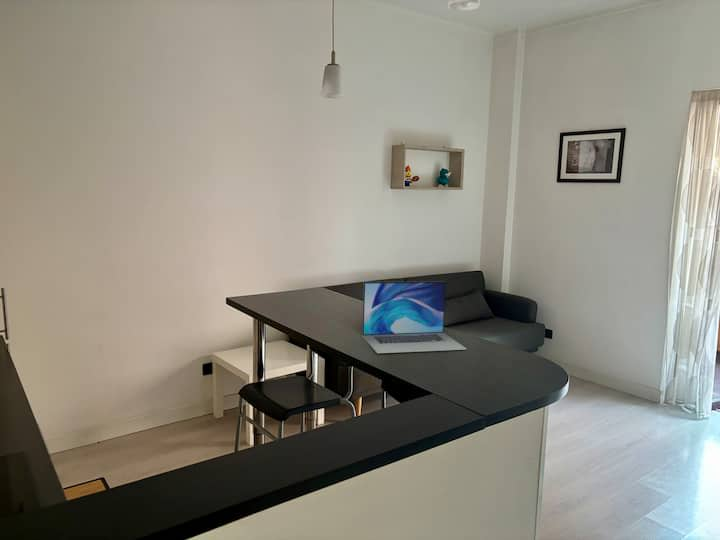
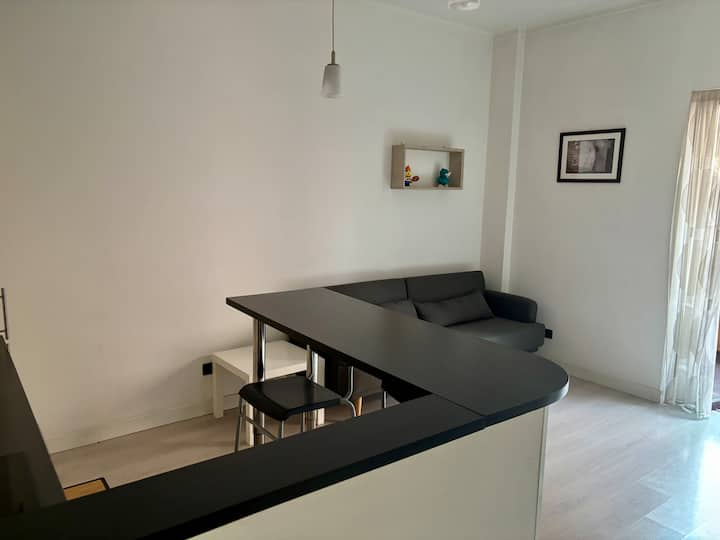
- laptop (413, 314)
